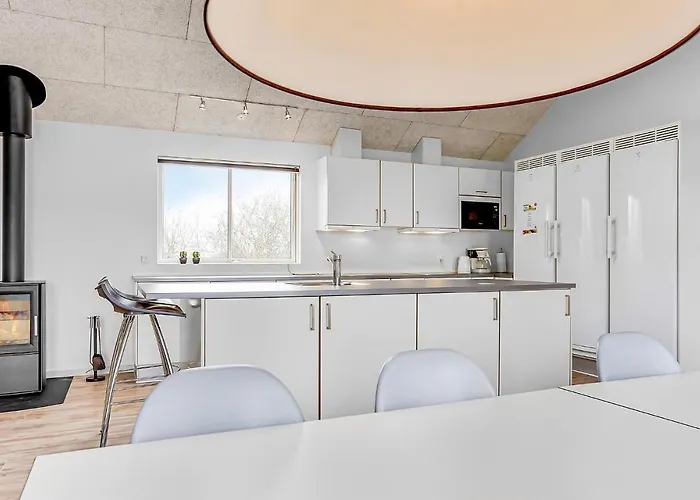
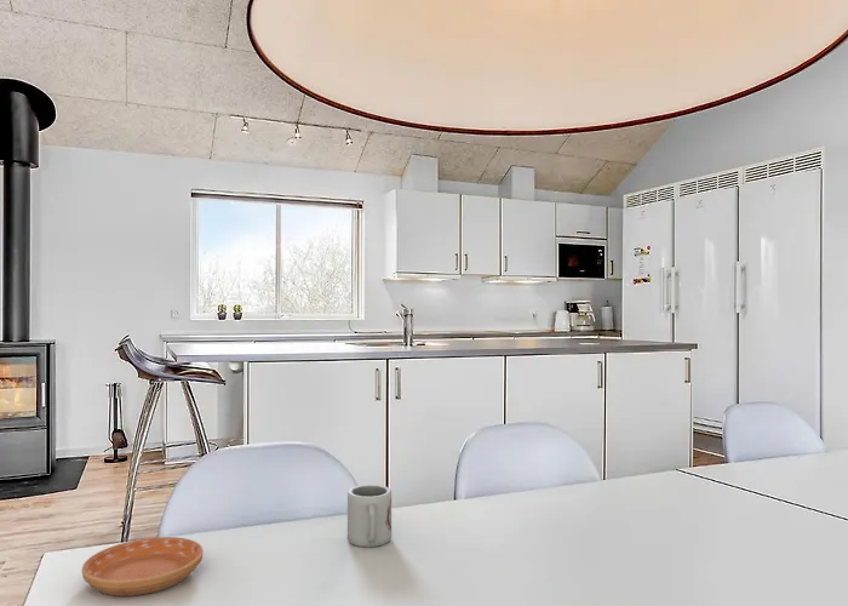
+ cup (369, 516)
+ saucer (144, 566)
